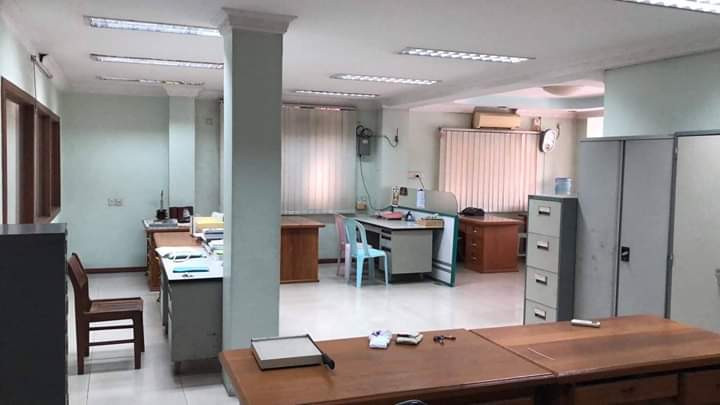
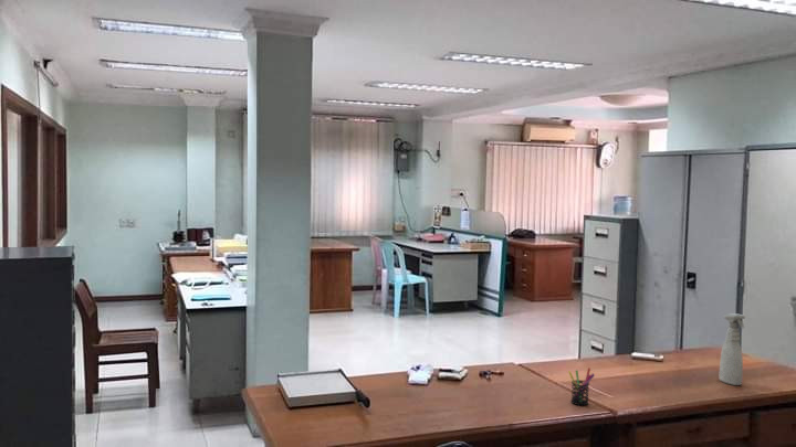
+ pen holder (580, 385)
+ spray bottle (732, 348)
